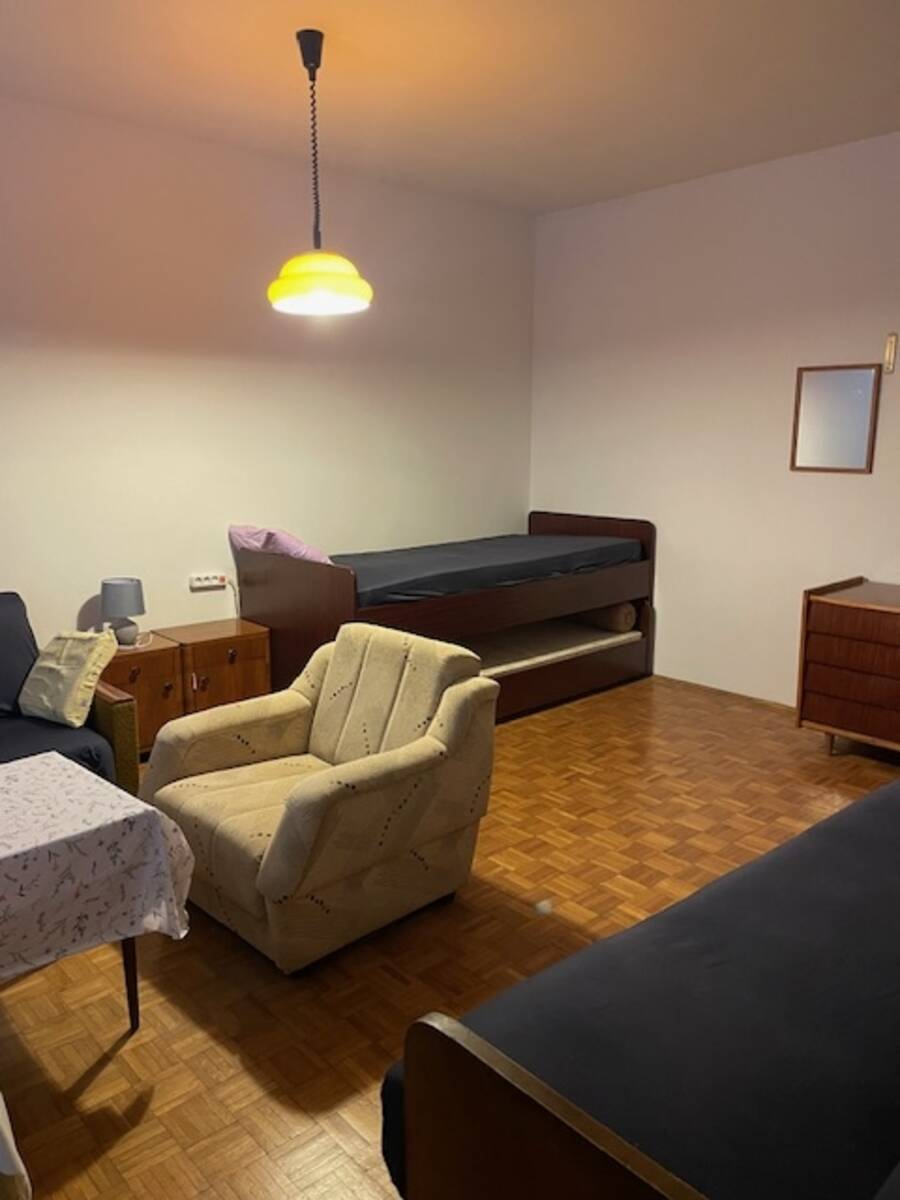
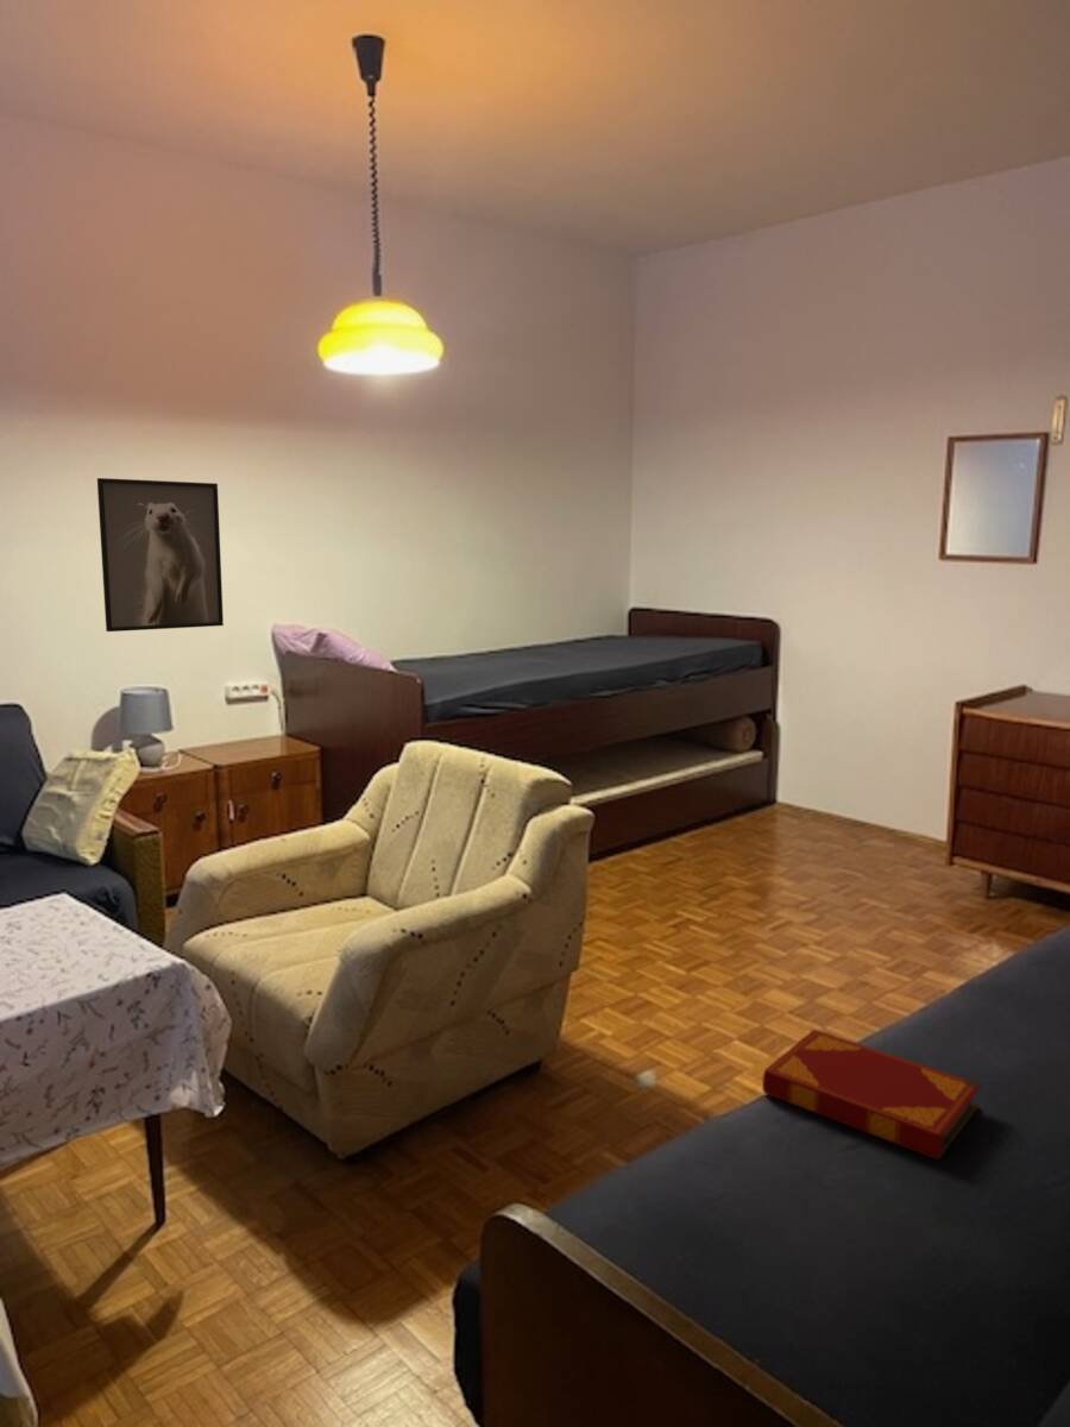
+ hardback book (869, 1088)
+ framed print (163, 555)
